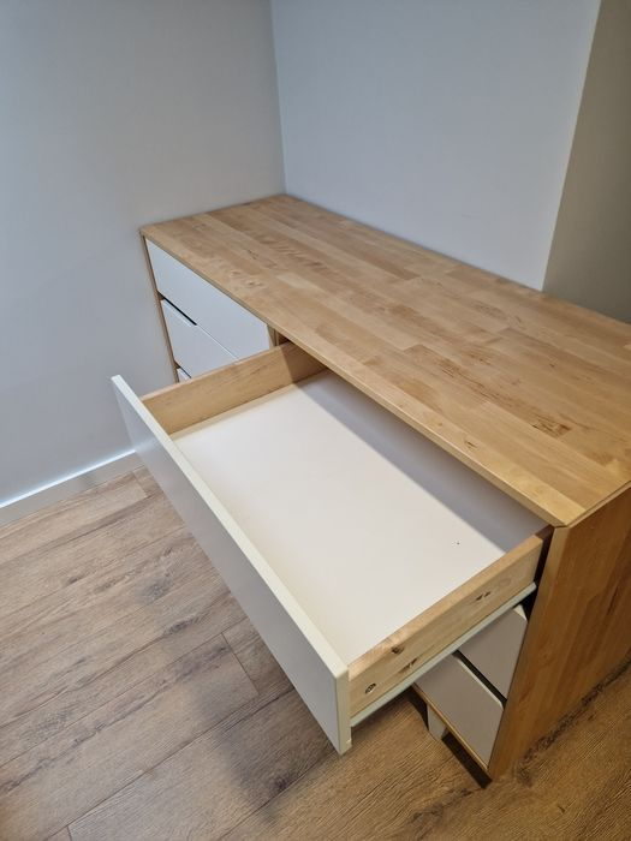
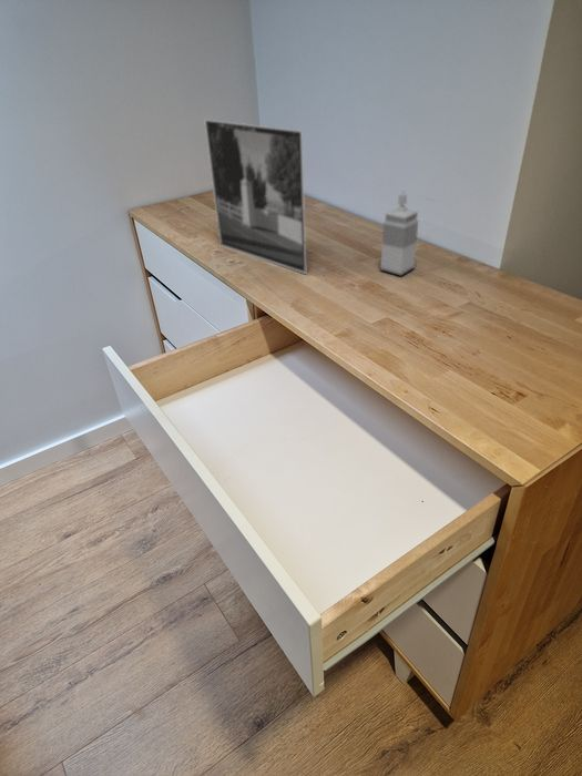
+ picture frame (303, 195)
